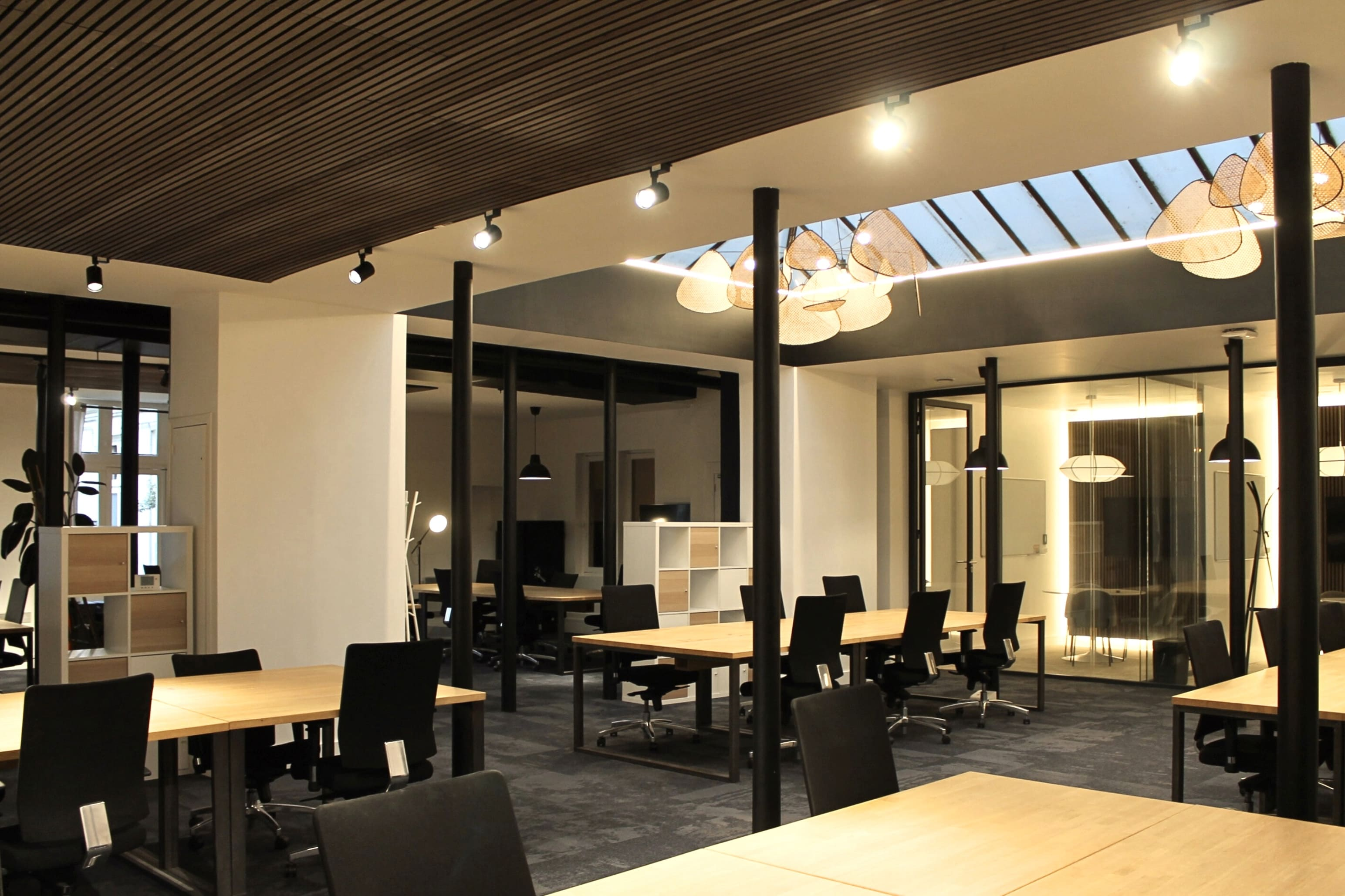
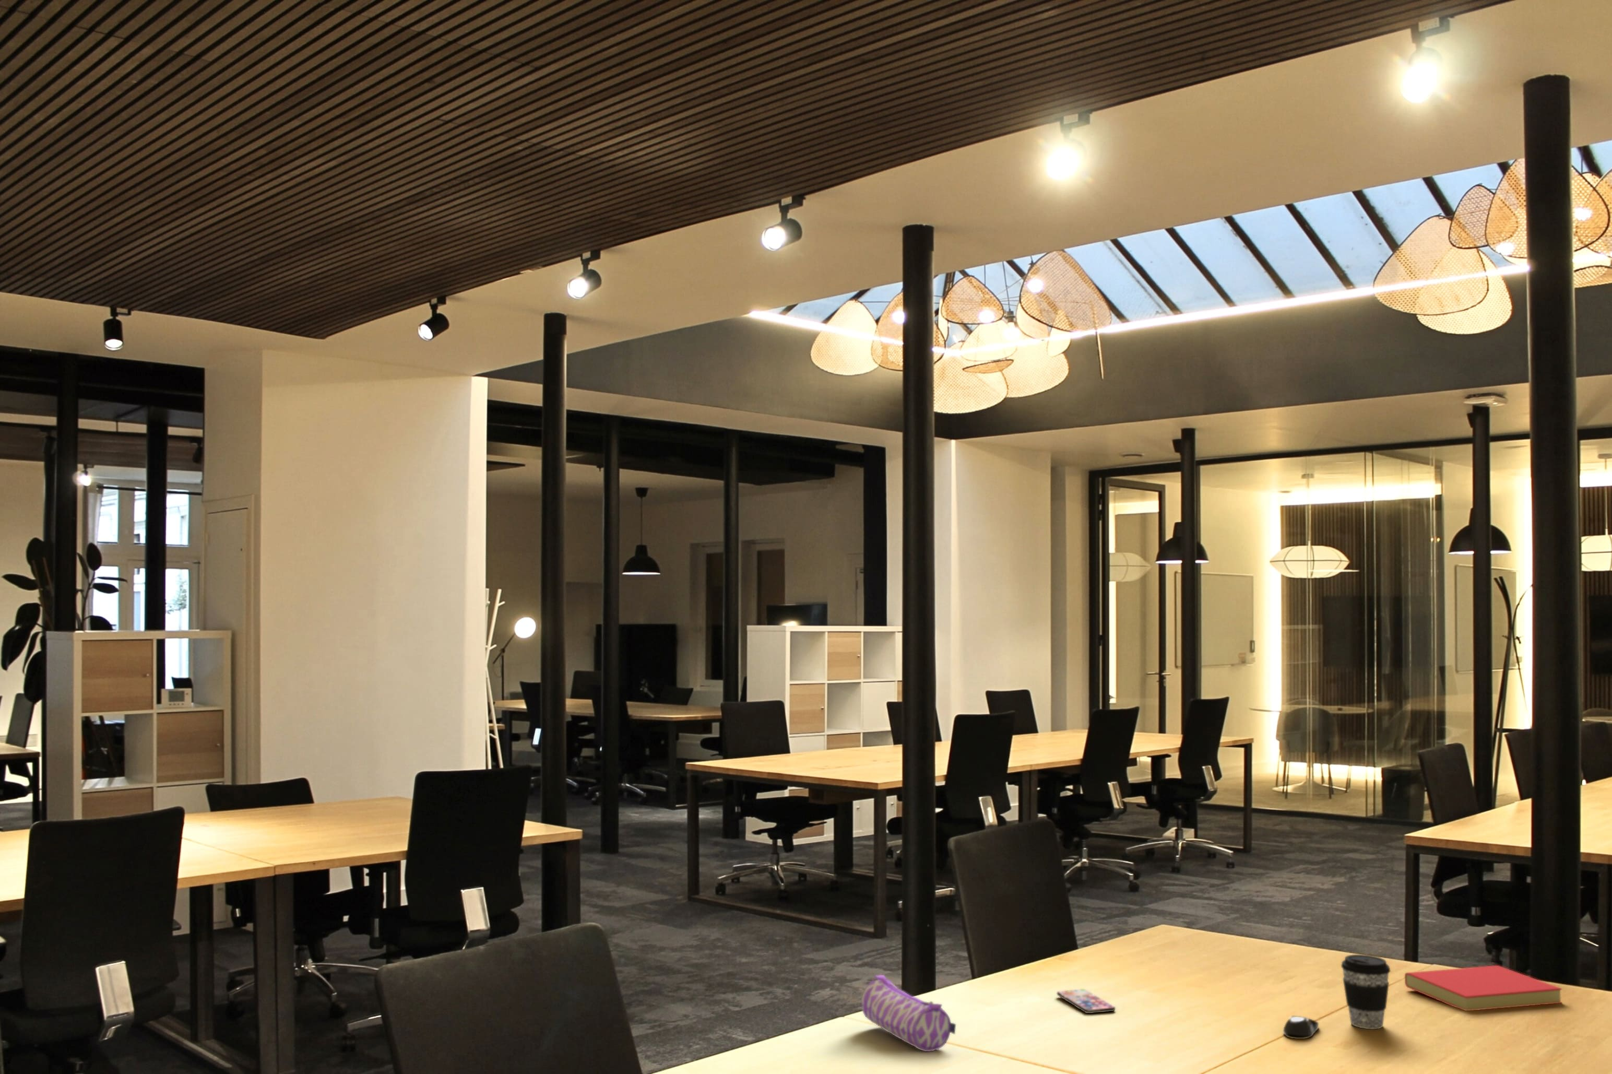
+ coffee cup (1366, 991)
+ smartphone (1086, 1001)
+ book (1481, 988)
+ pencil case (905, 1013)
+ computer mouse (1300, 1024)
